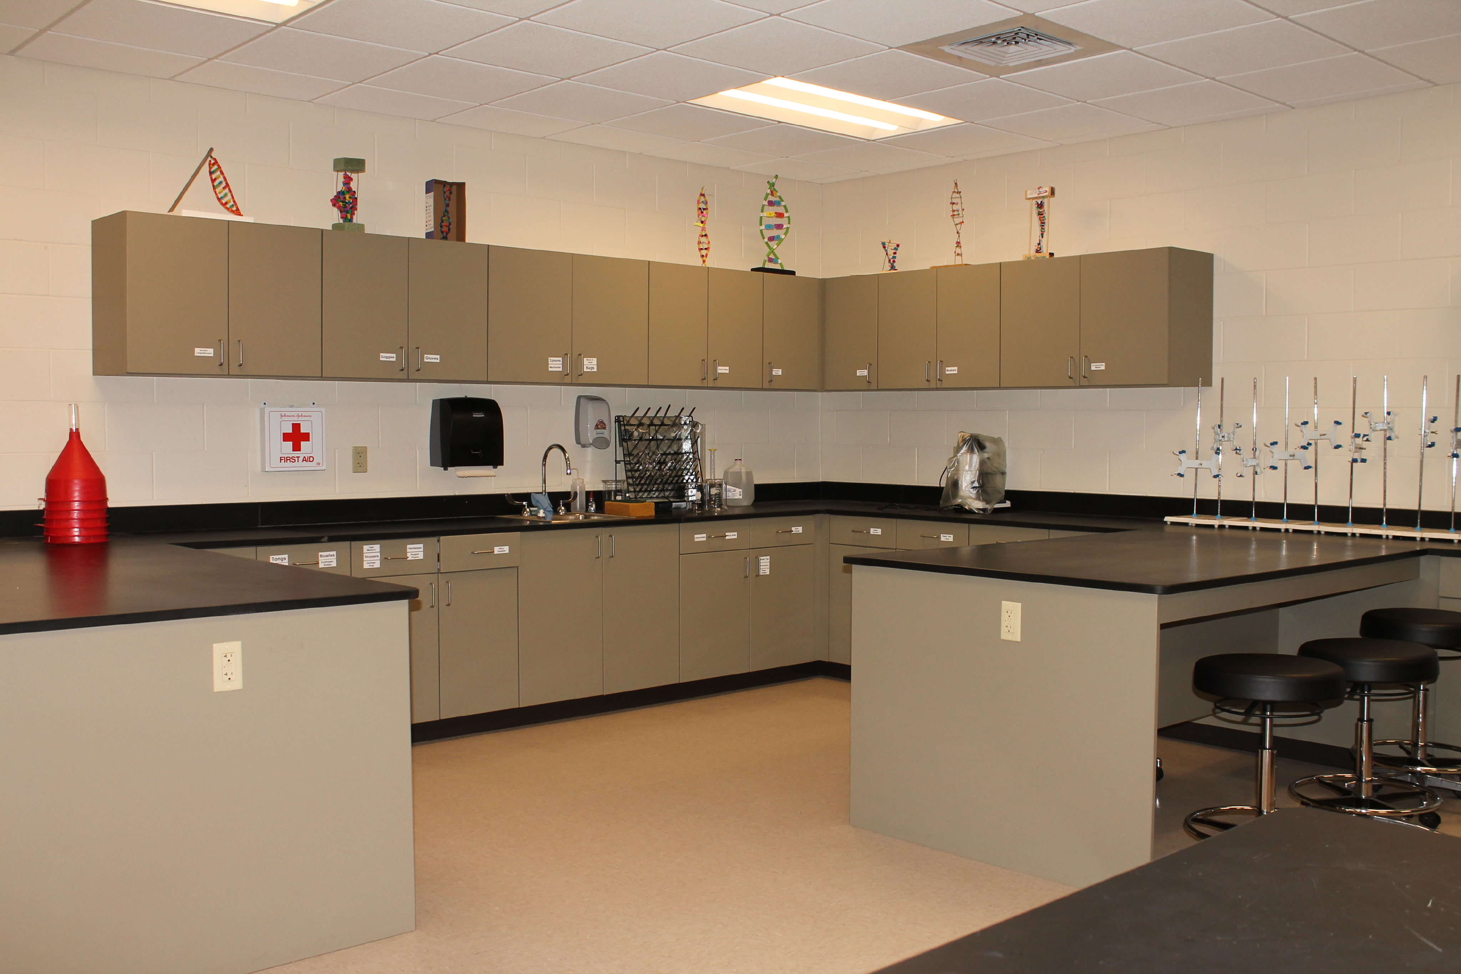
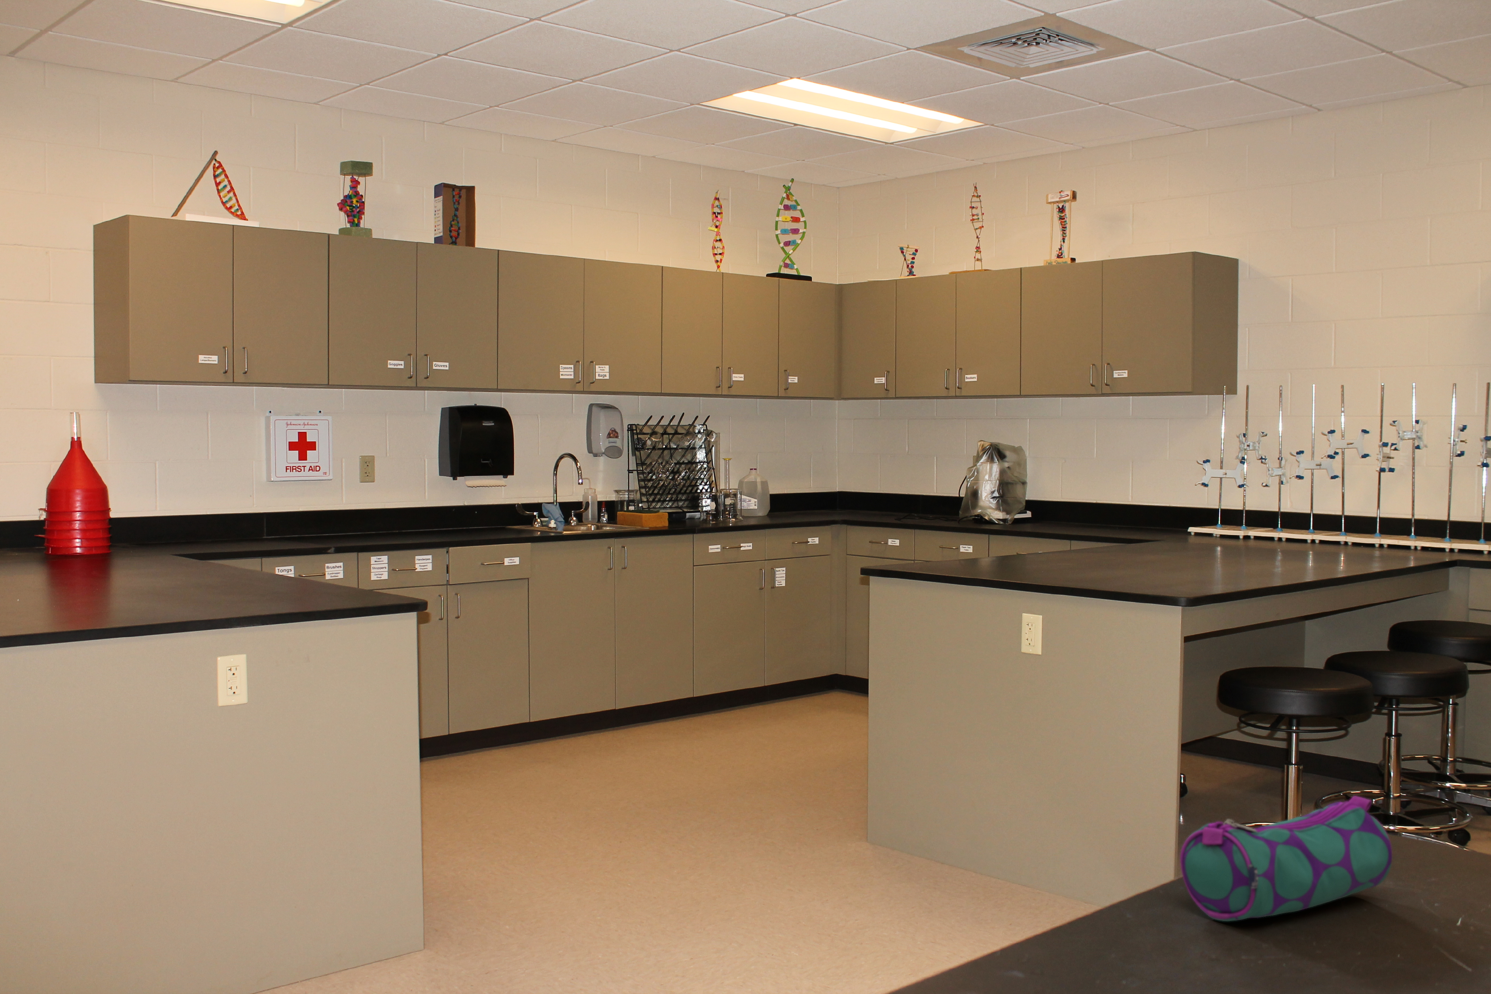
+ pencil case (1288, 858)
